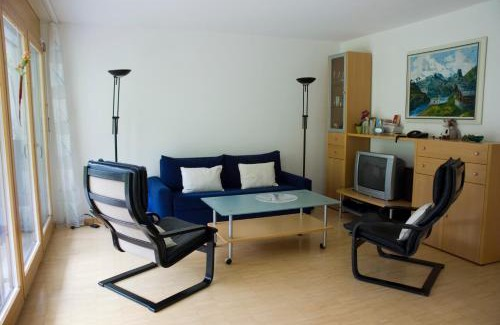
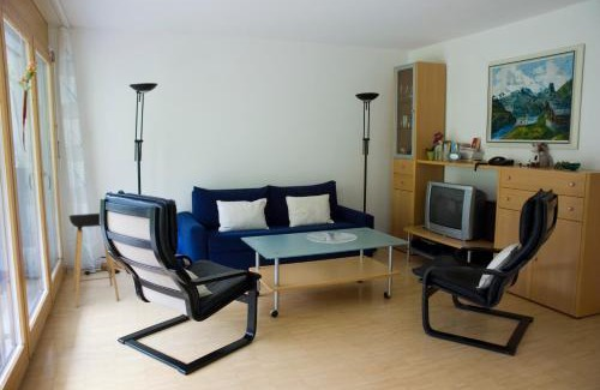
+ stool (104, 248)
